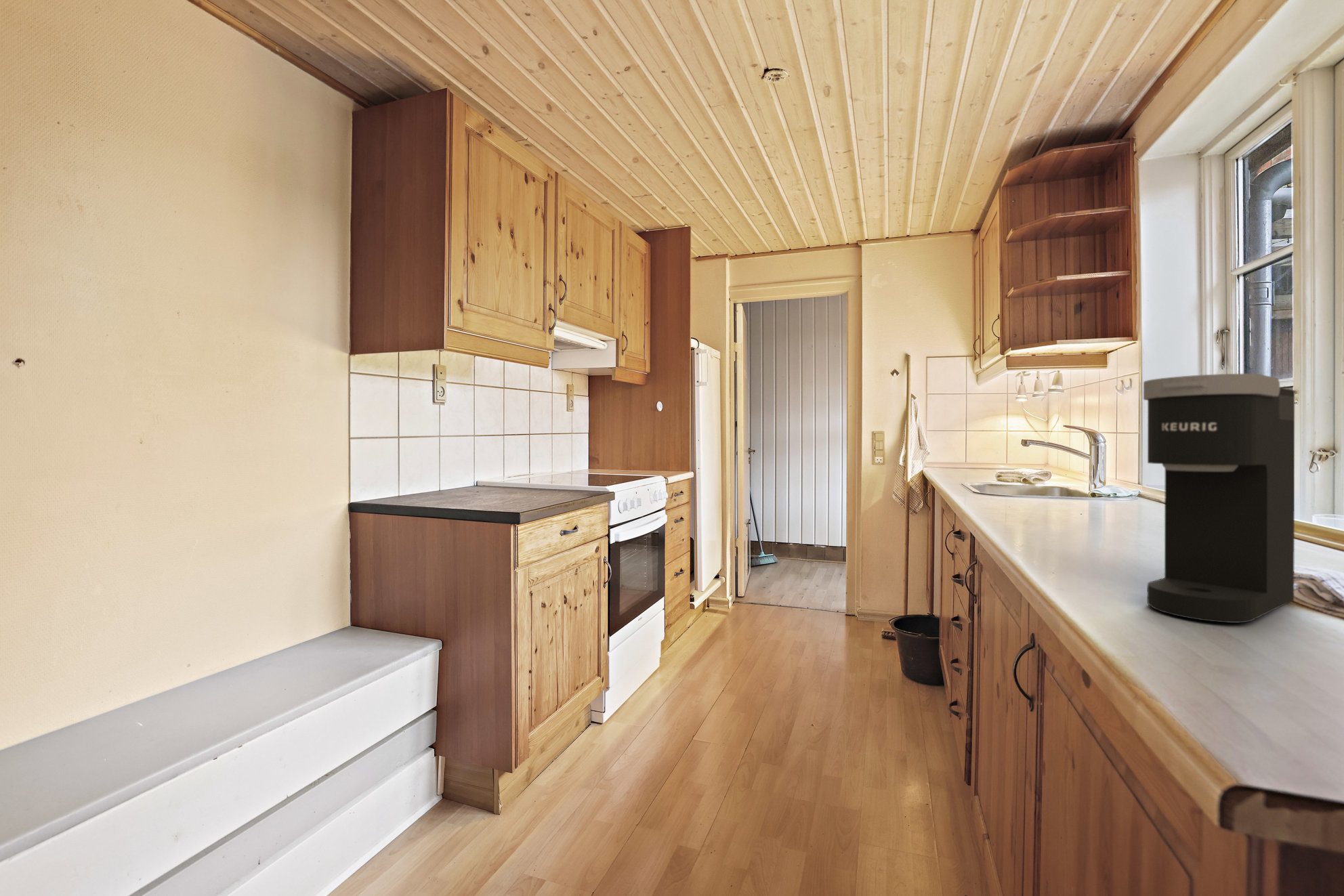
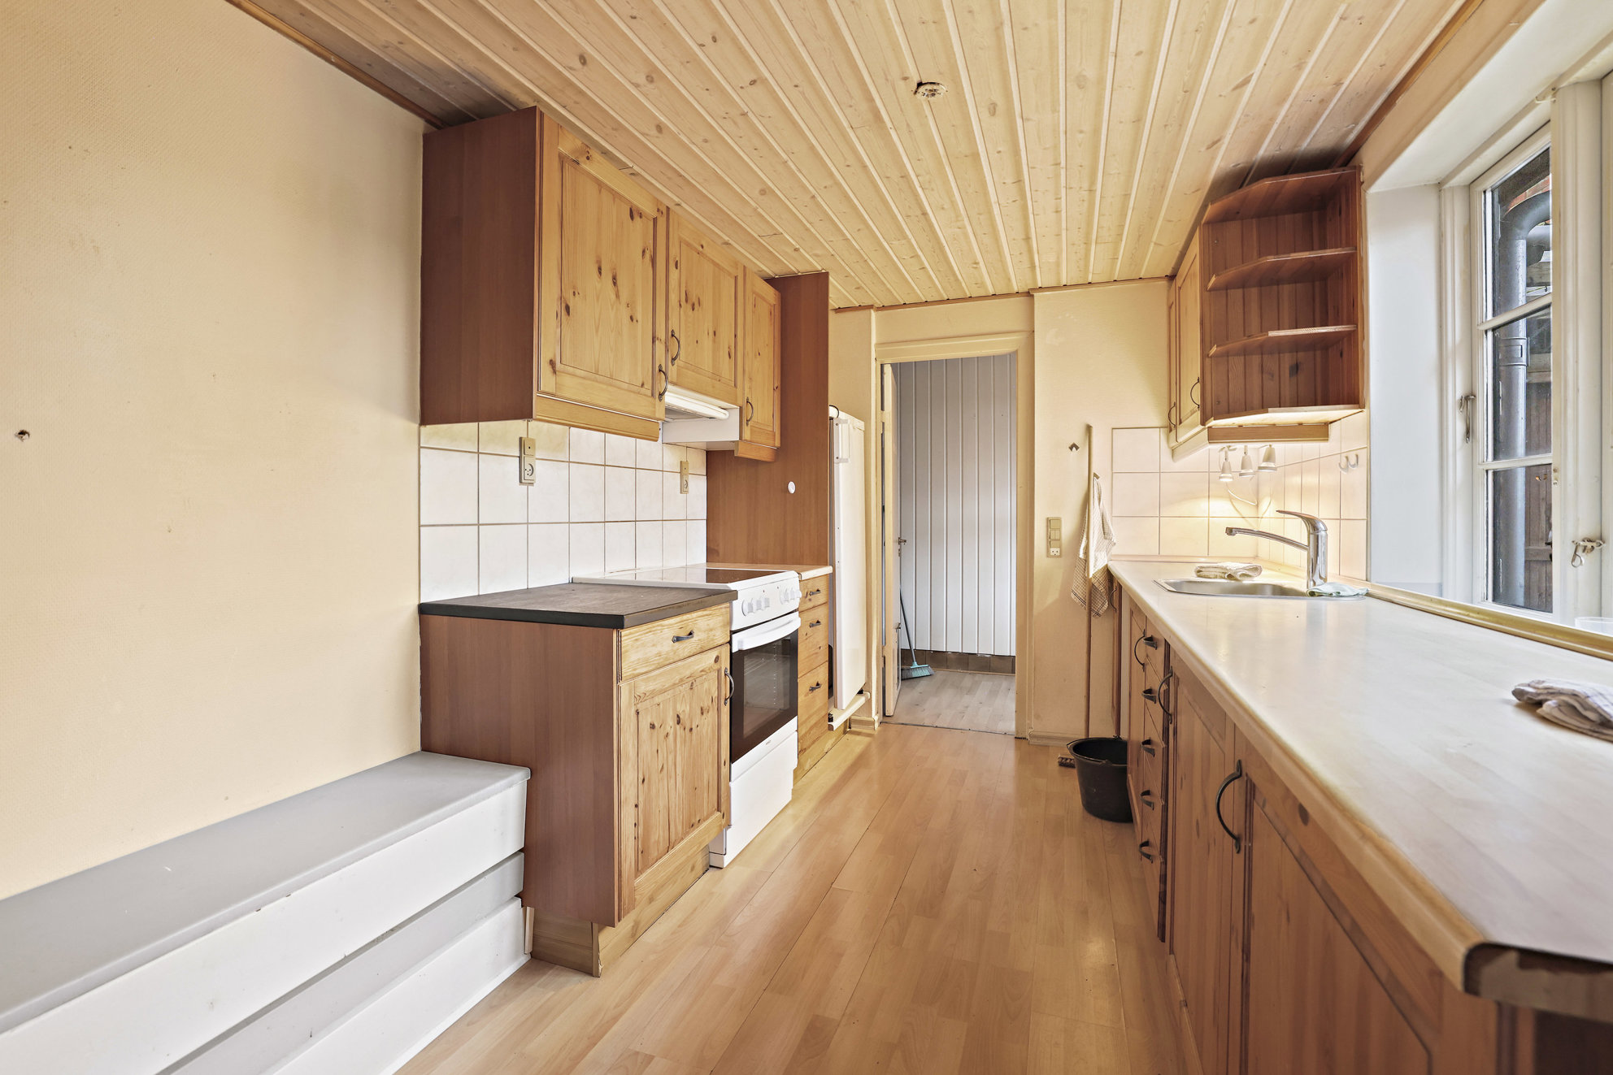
- coffee maker (1220, 492)
